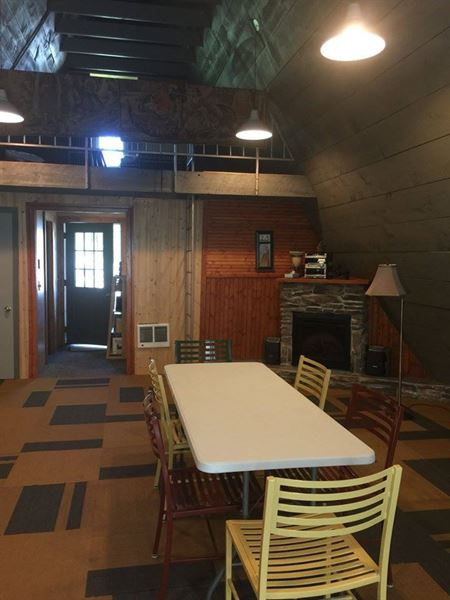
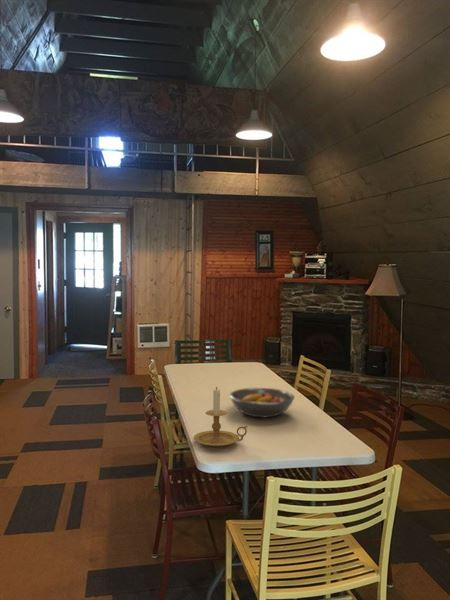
+ fruit bowl (261, 401)
+ candle holder (216, 415)
